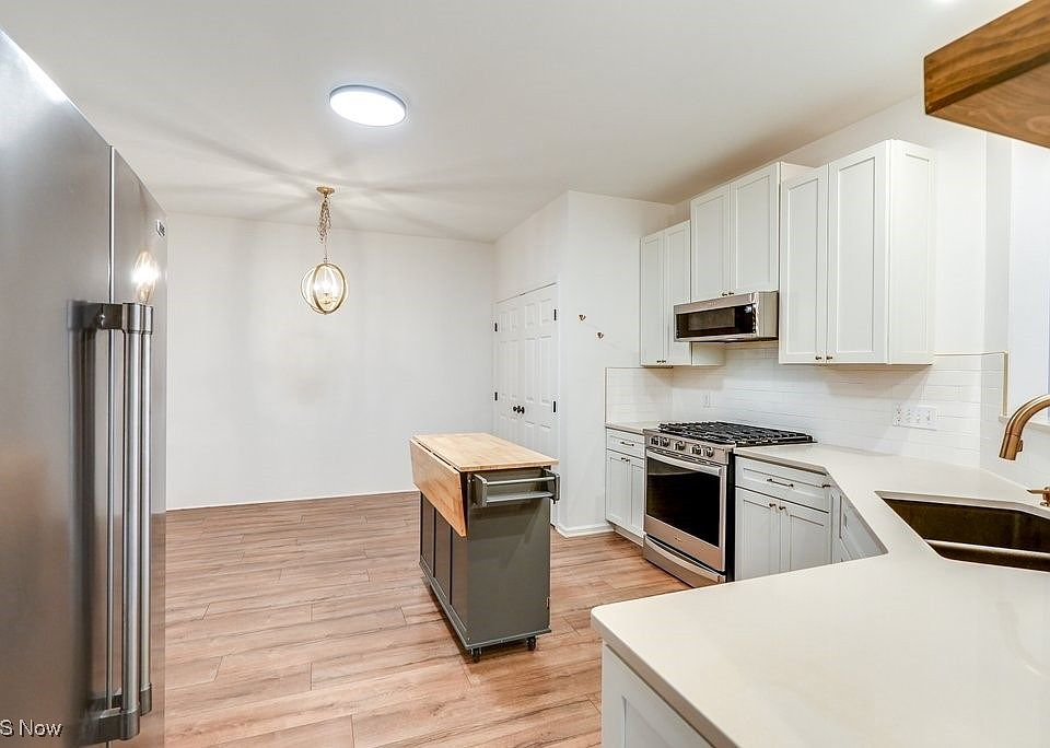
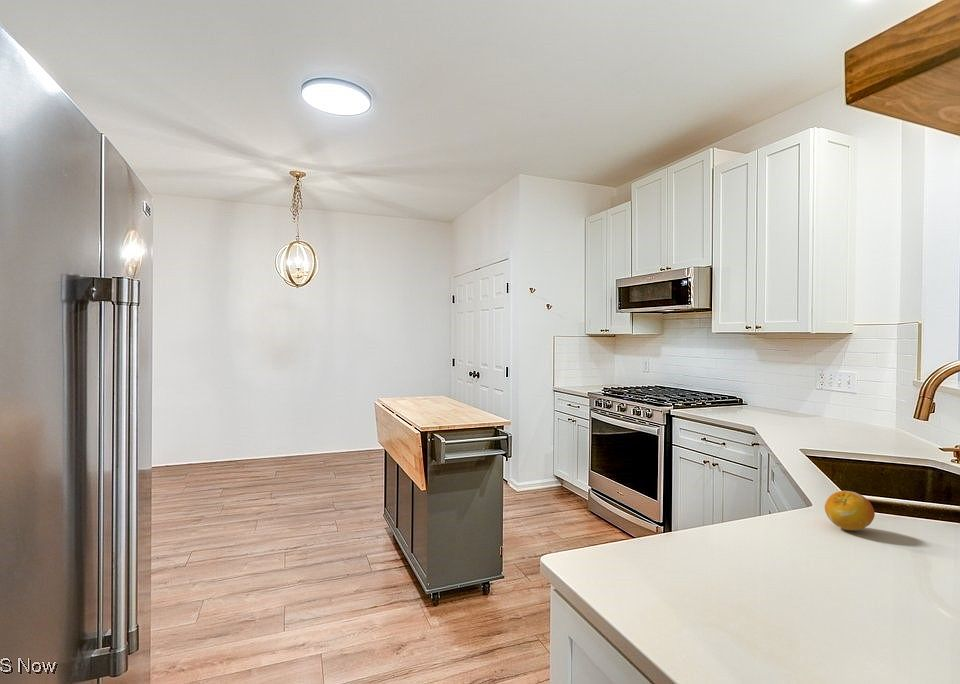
+ fruit (848, 510)
